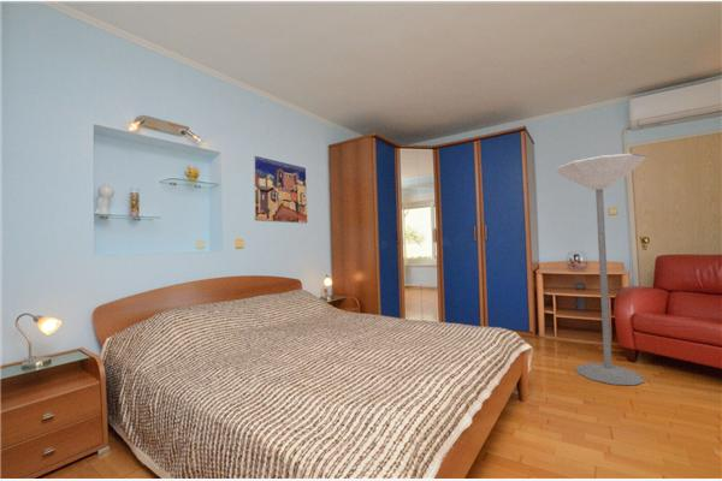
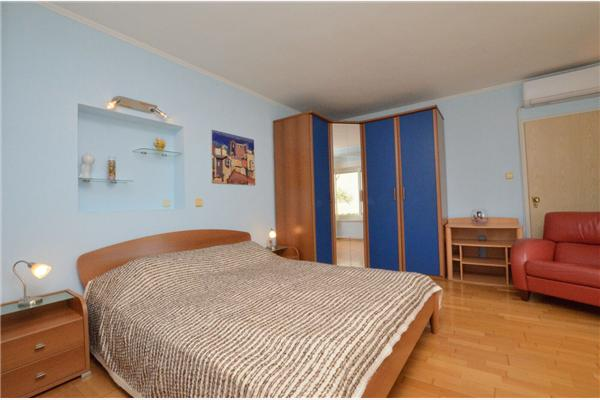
- floor lamp (603, 267)
